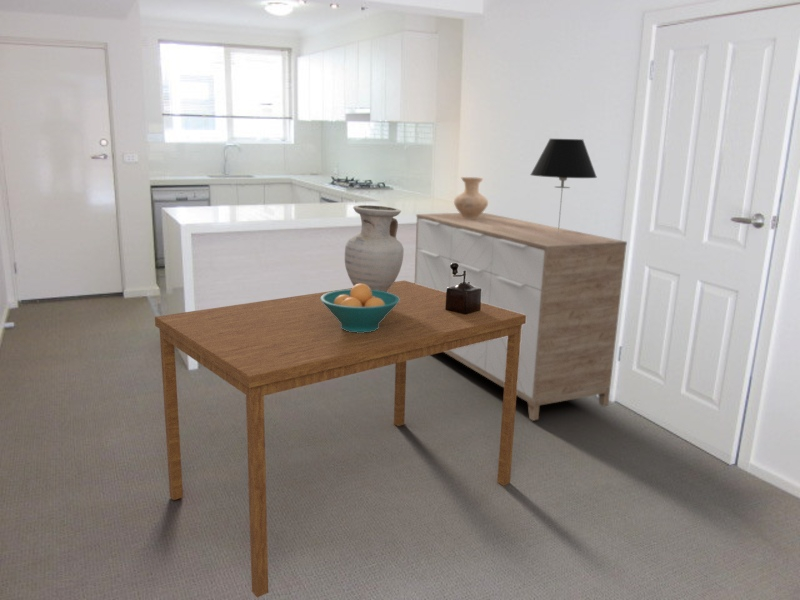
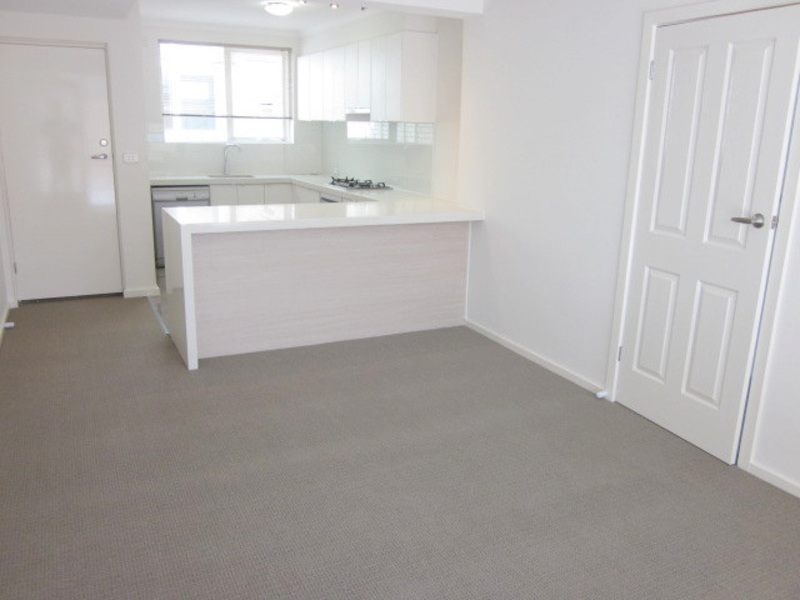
- table lamp (562, 187)
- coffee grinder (459, 286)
- dining table (337, 377)
- sideboard (501, 301)
- vase (471, 197)
- vase (374, 256)
- fruit bowl (360, 305)
